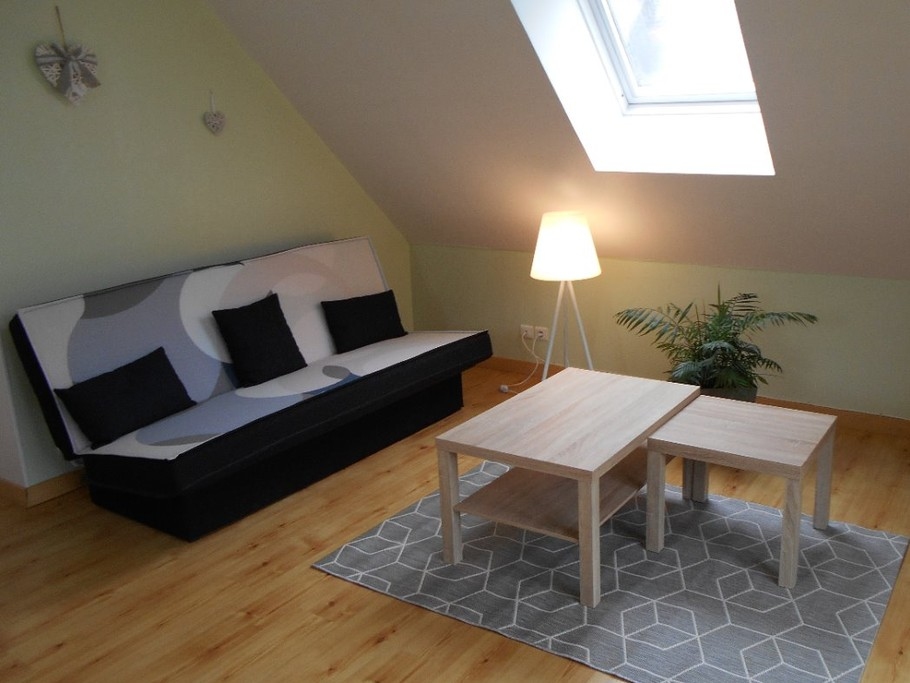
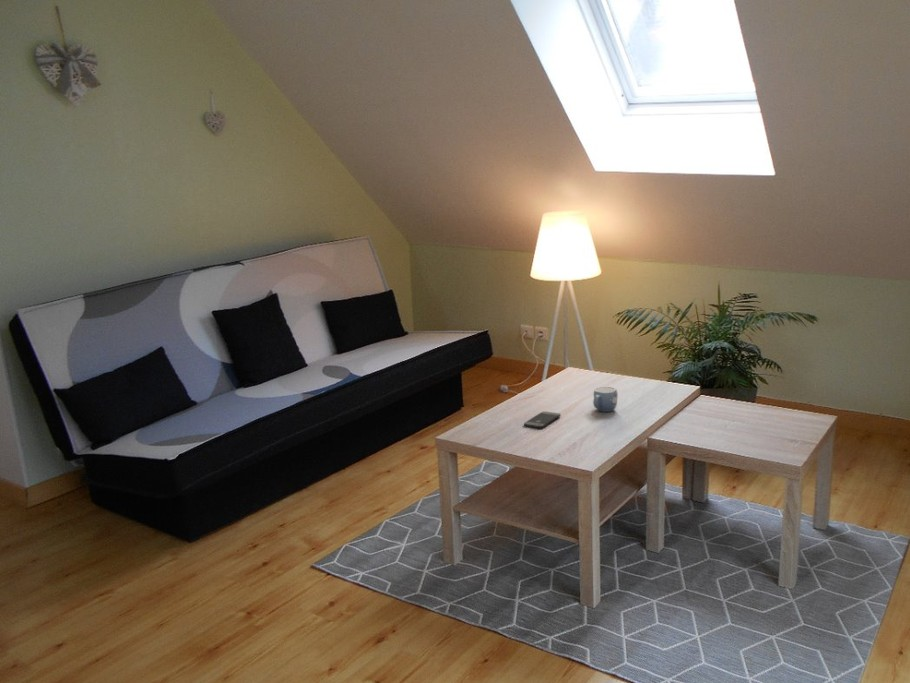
+ smartphone (542, 419)
+ mug (603, 401)
